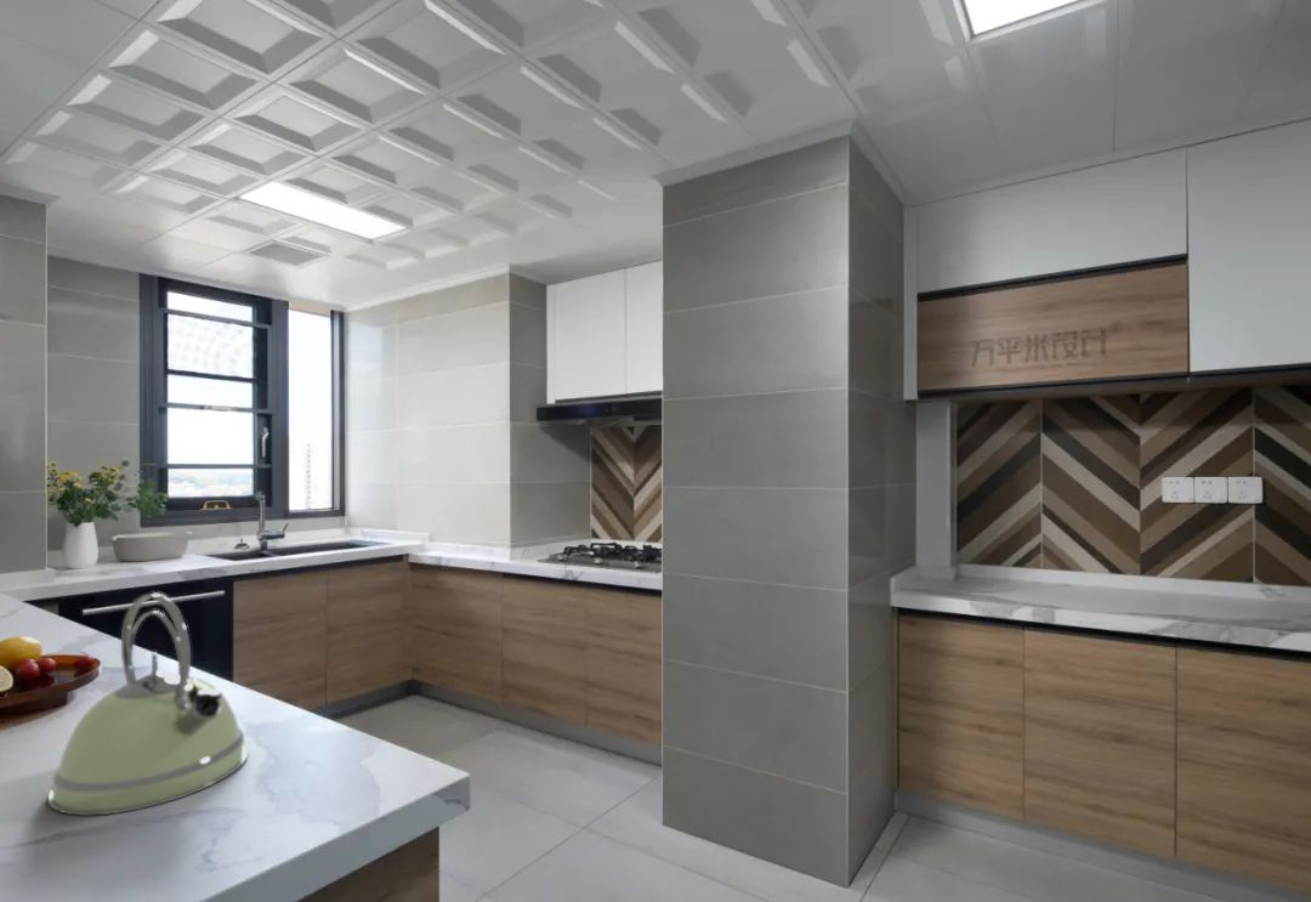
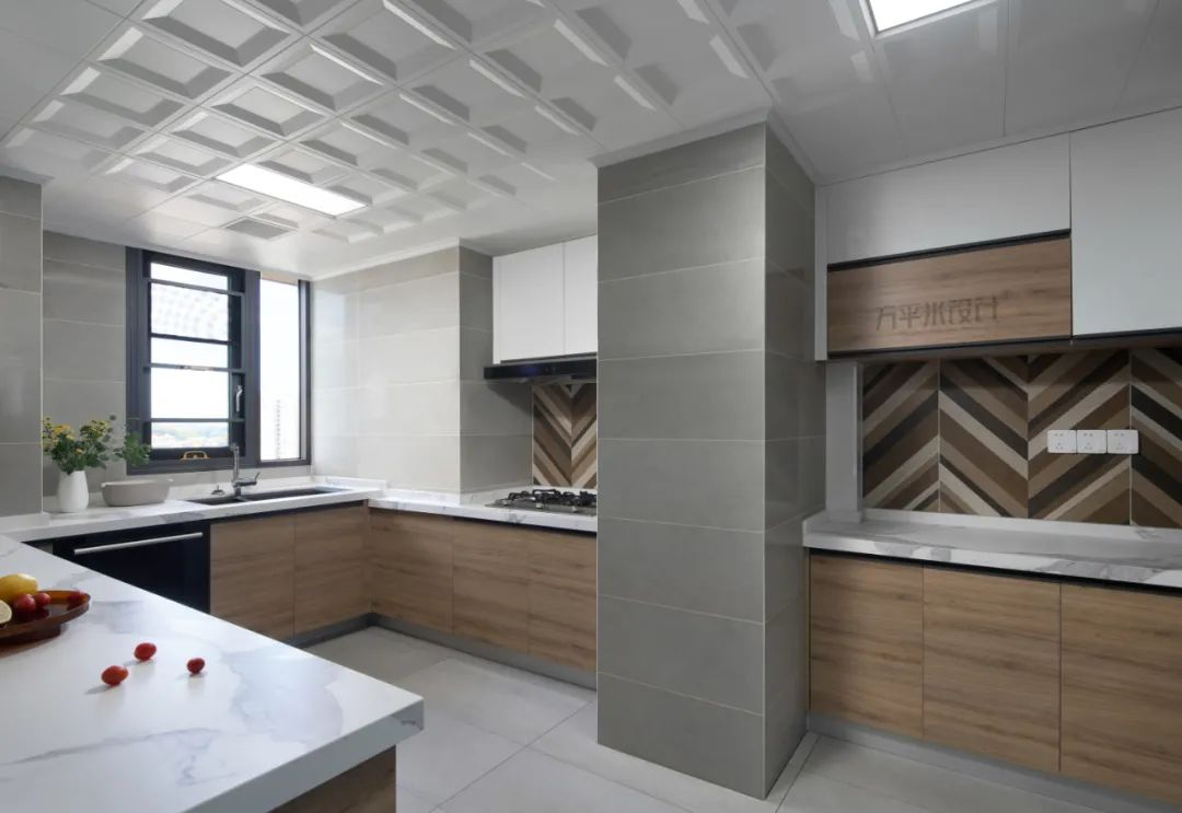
- kettle (160, 685)
